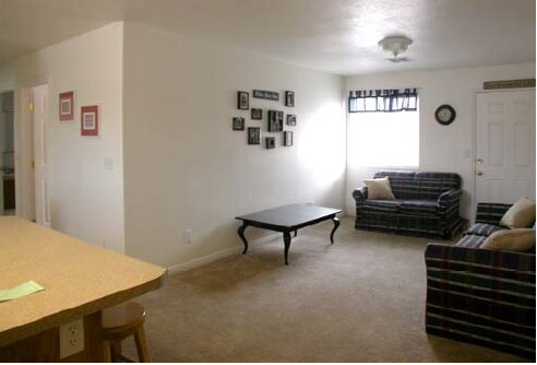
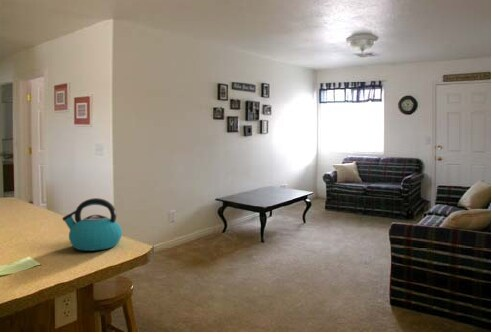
+ kettle (92, 222)
